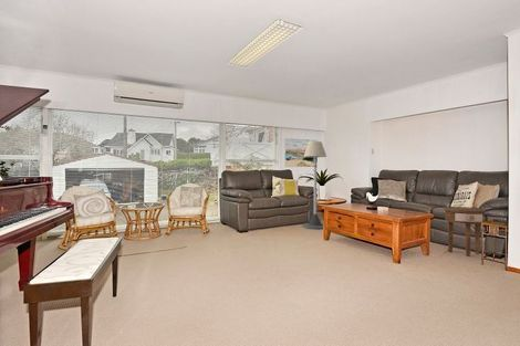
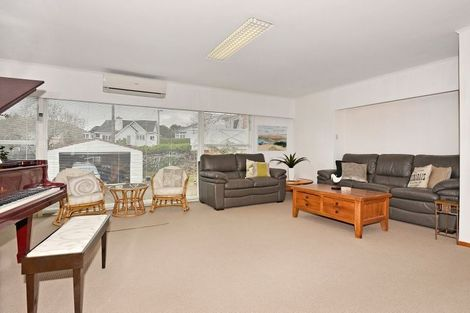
- side table (466, 231)
- floor lamp (314, 184)
